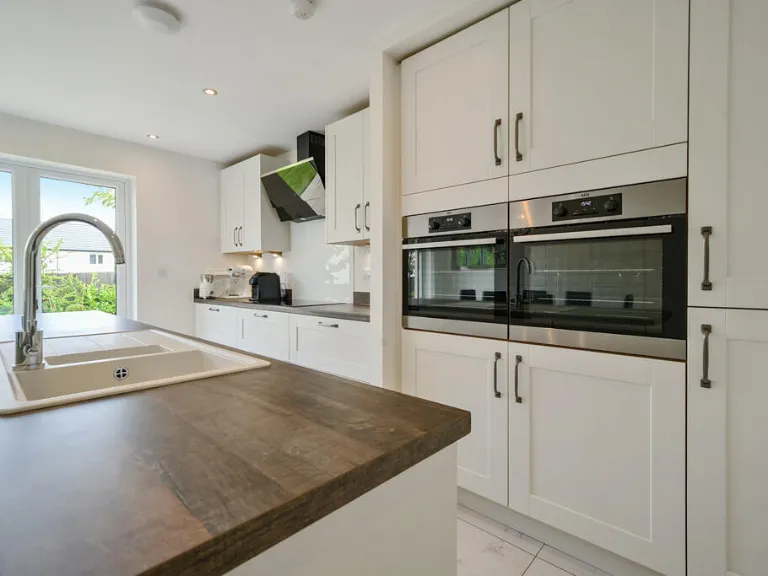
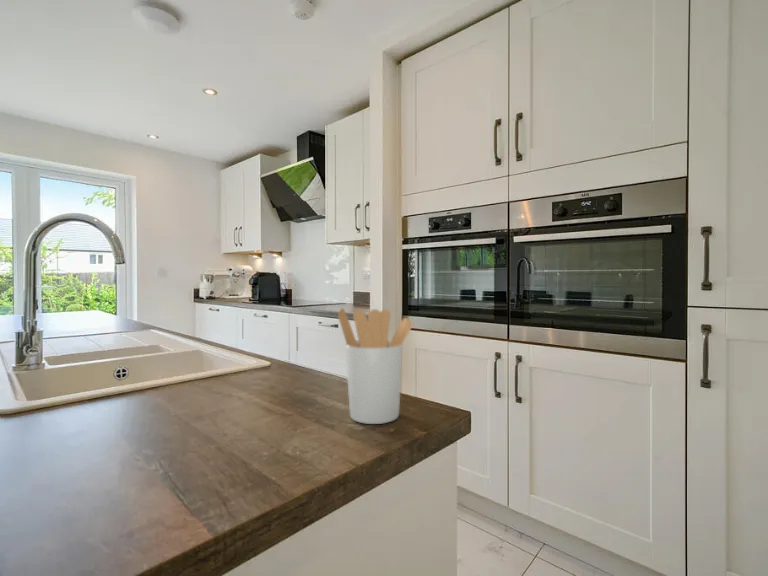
+ utensil holder (373, 358)
